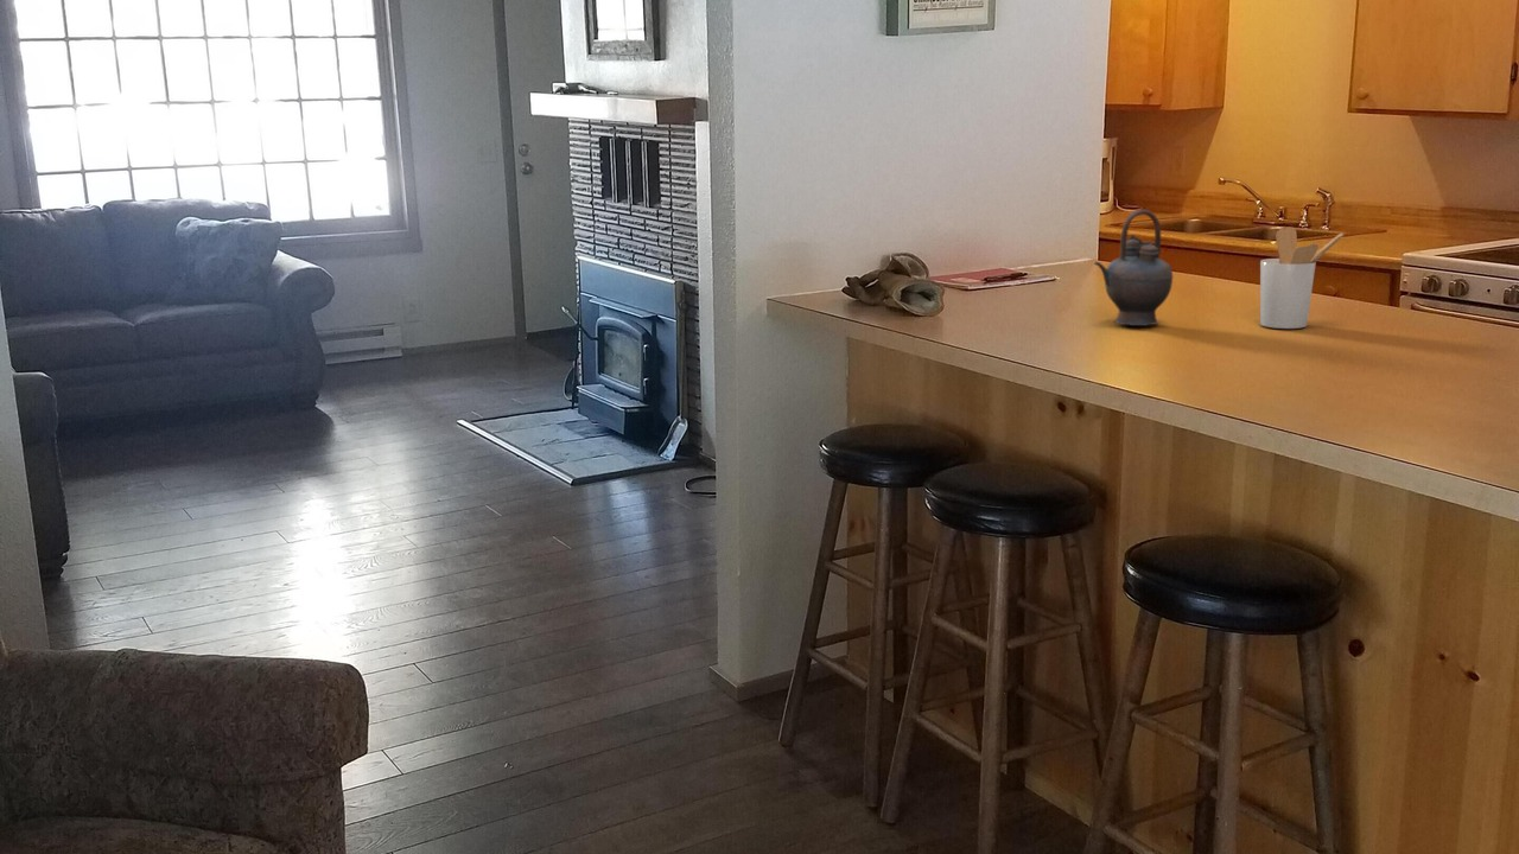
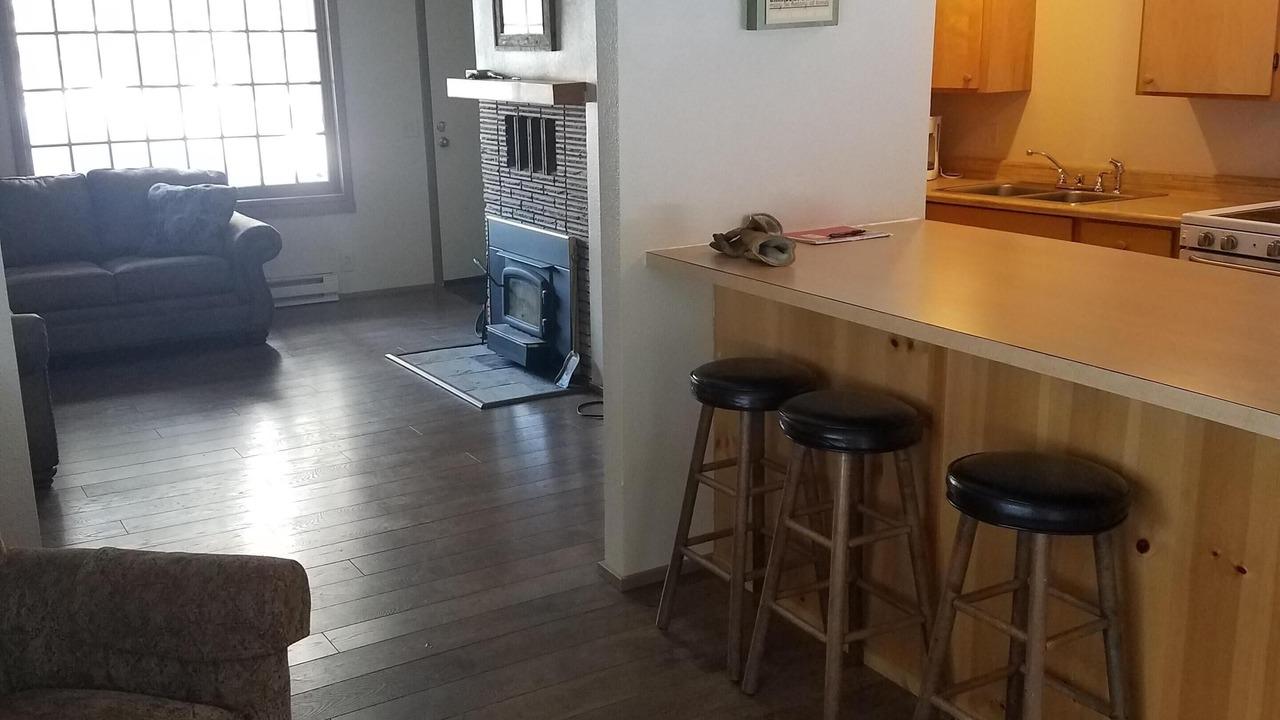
- utensil holder (1301, 278)
- teapot (1131, 267)
